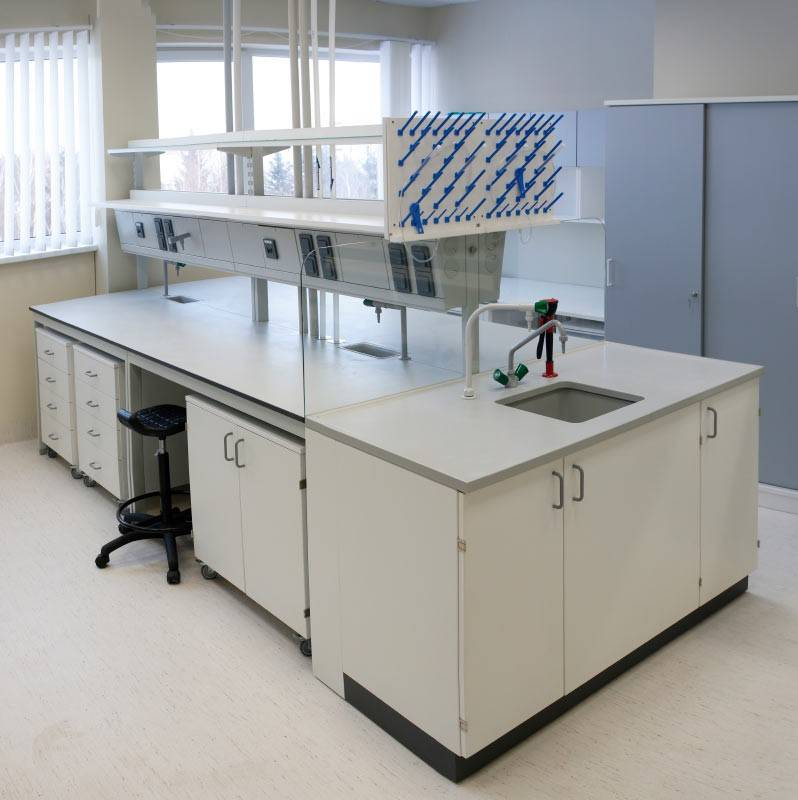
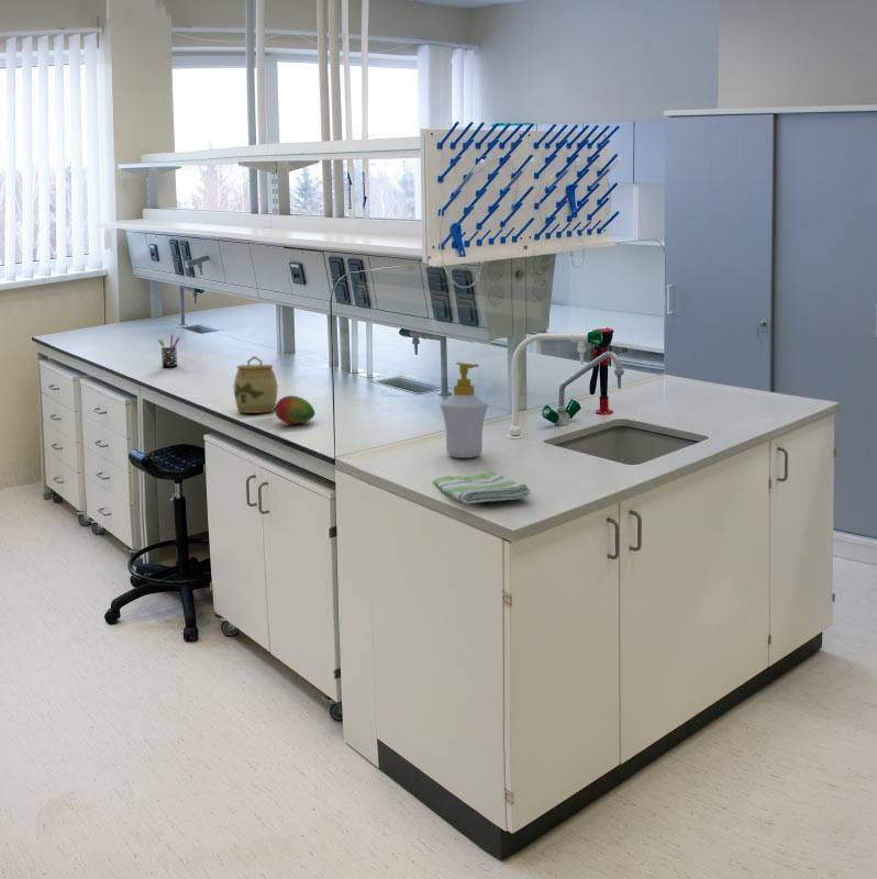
+ dish towel (479, 485)
+ pen holder (167, 349)
+ soap bottle (464, 409)
+ fruit (295, 409)
+ jar (255, 382)
